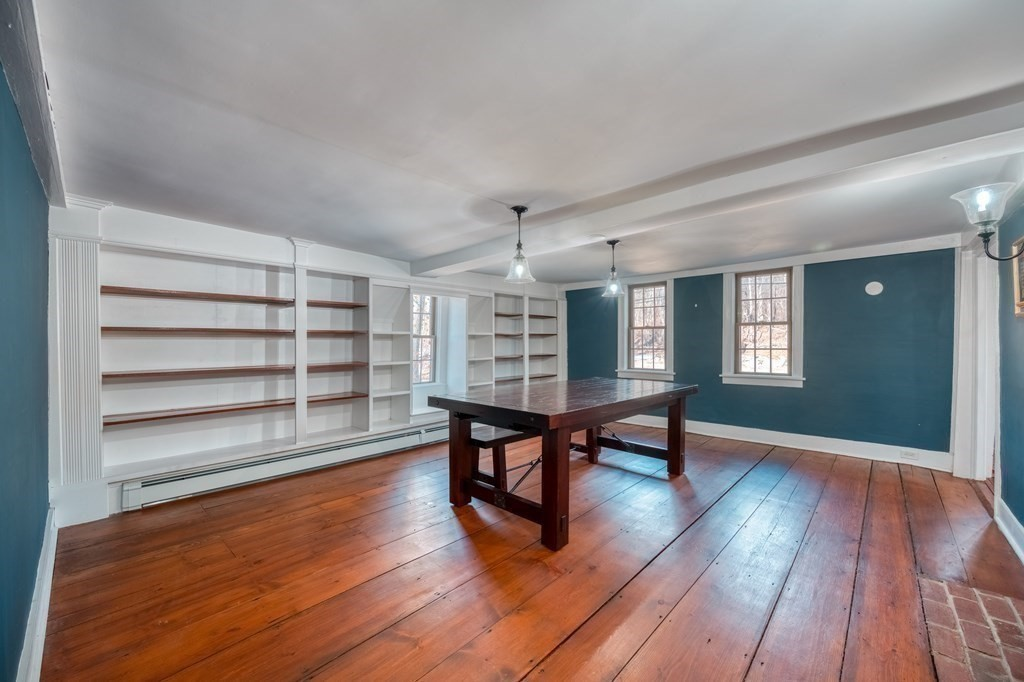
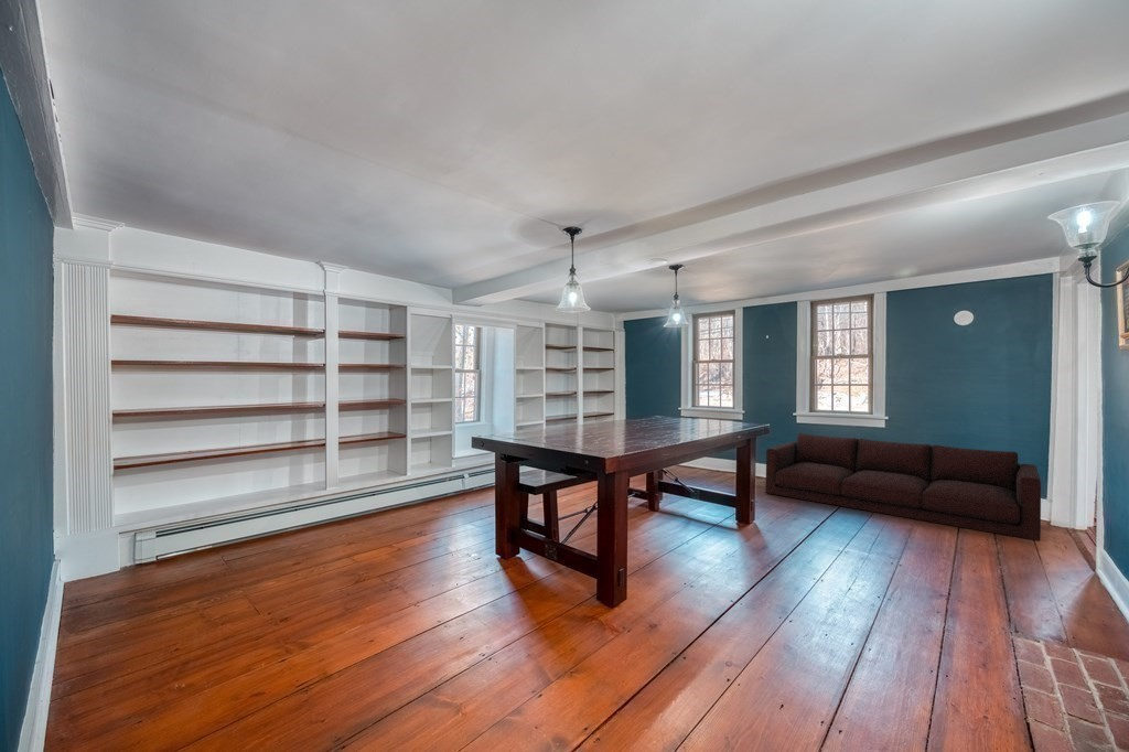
+ sofa (888, 474)
